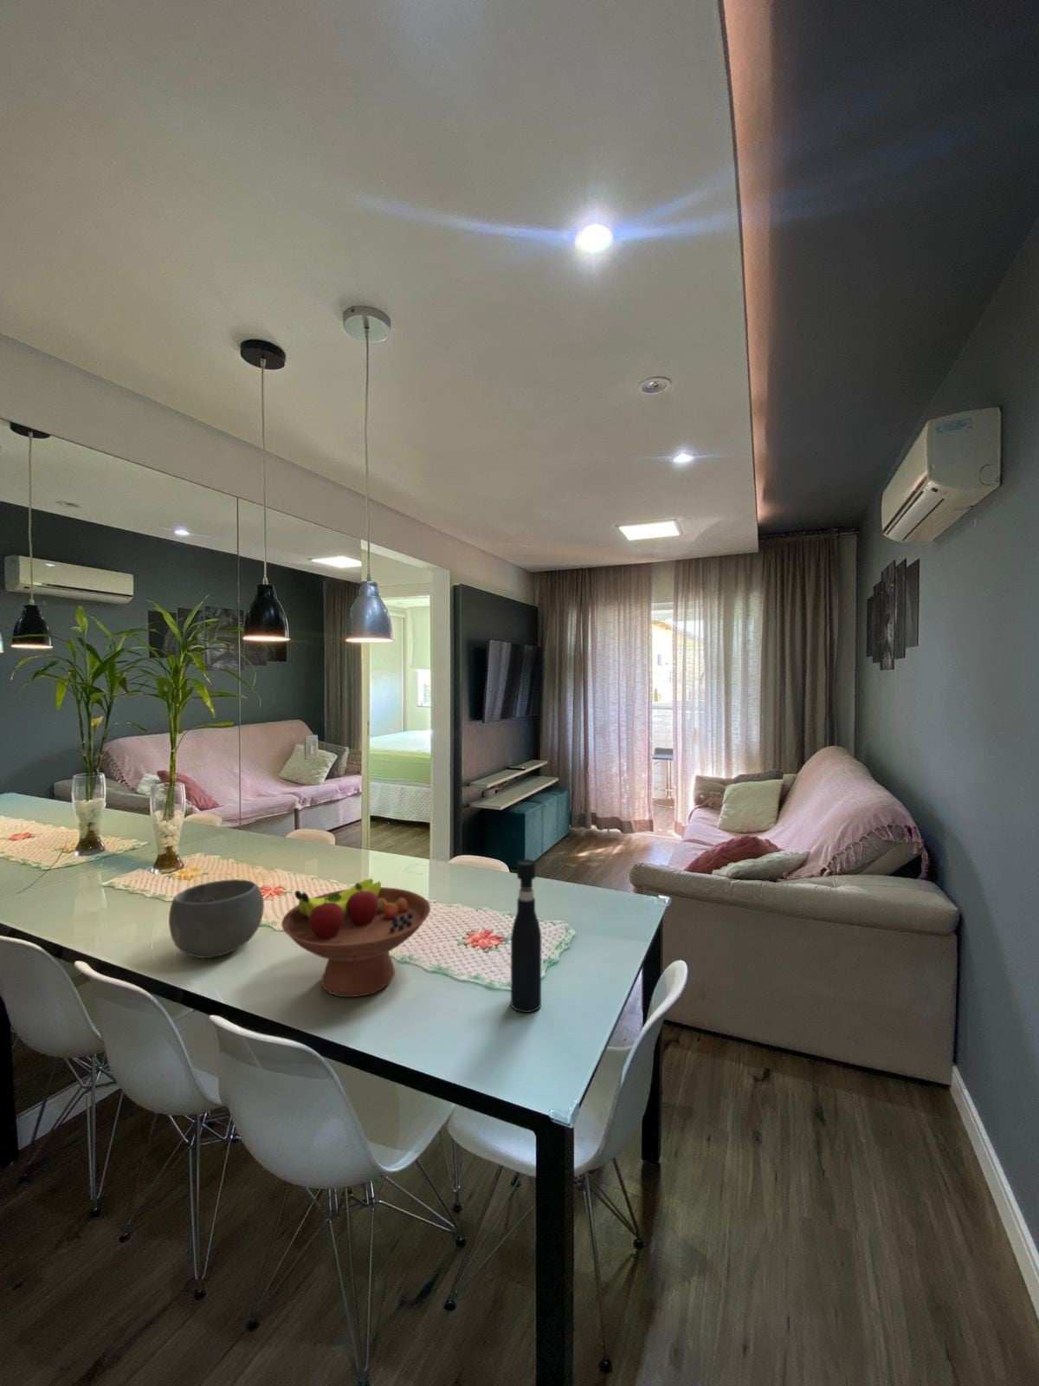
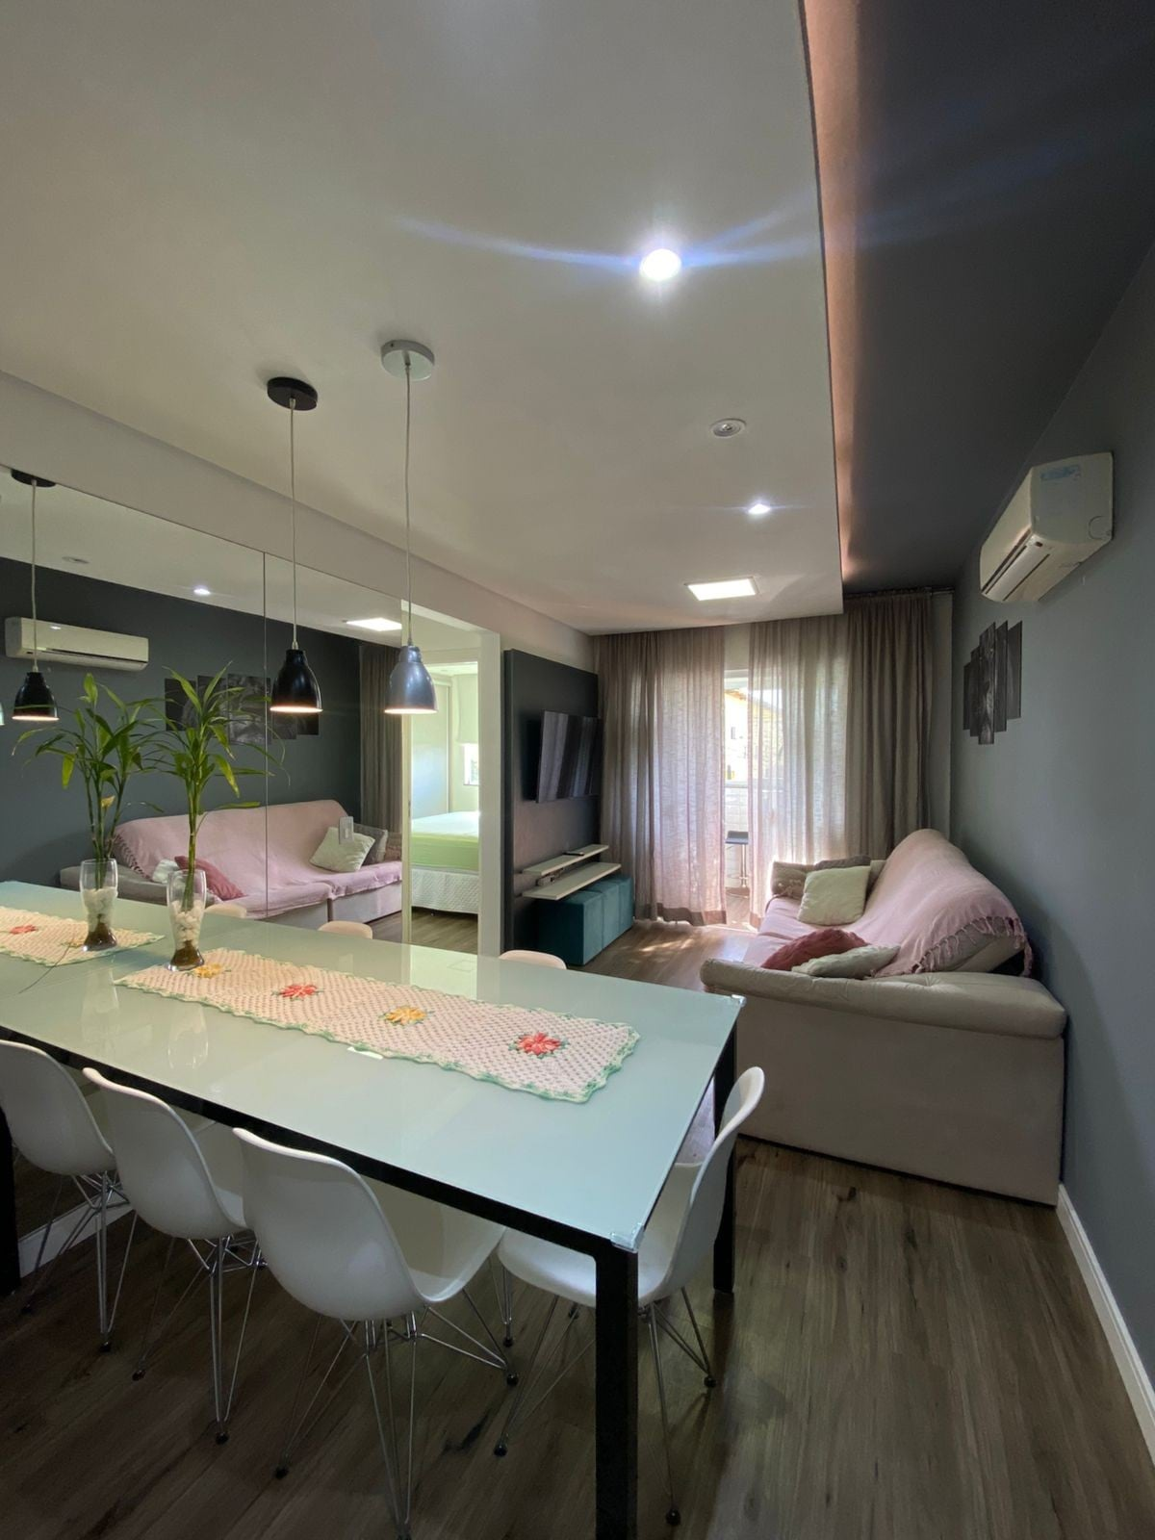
- fruit bowl (358, 933)
- bowl (218, 919)
- pepper grinder (526, 933)
